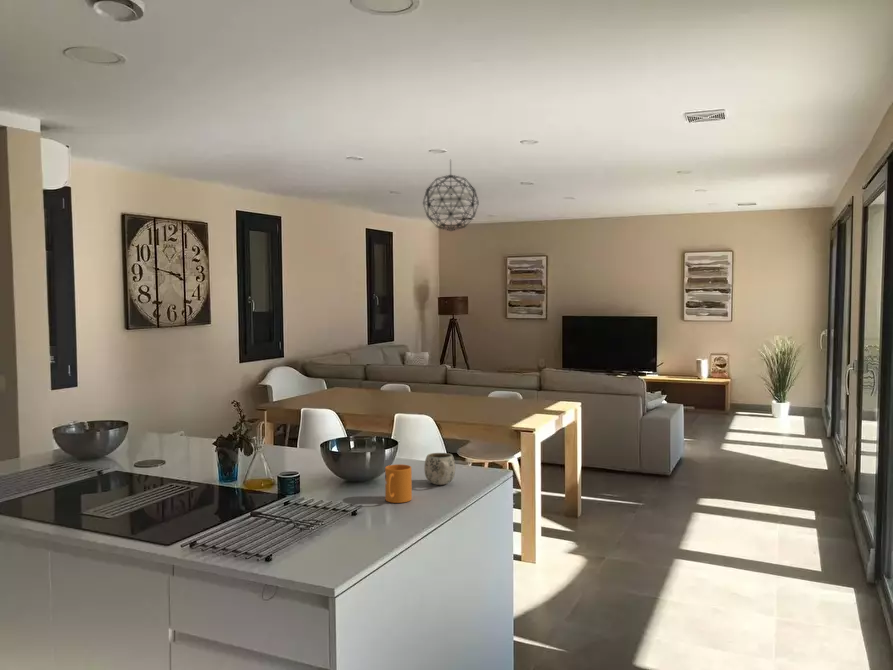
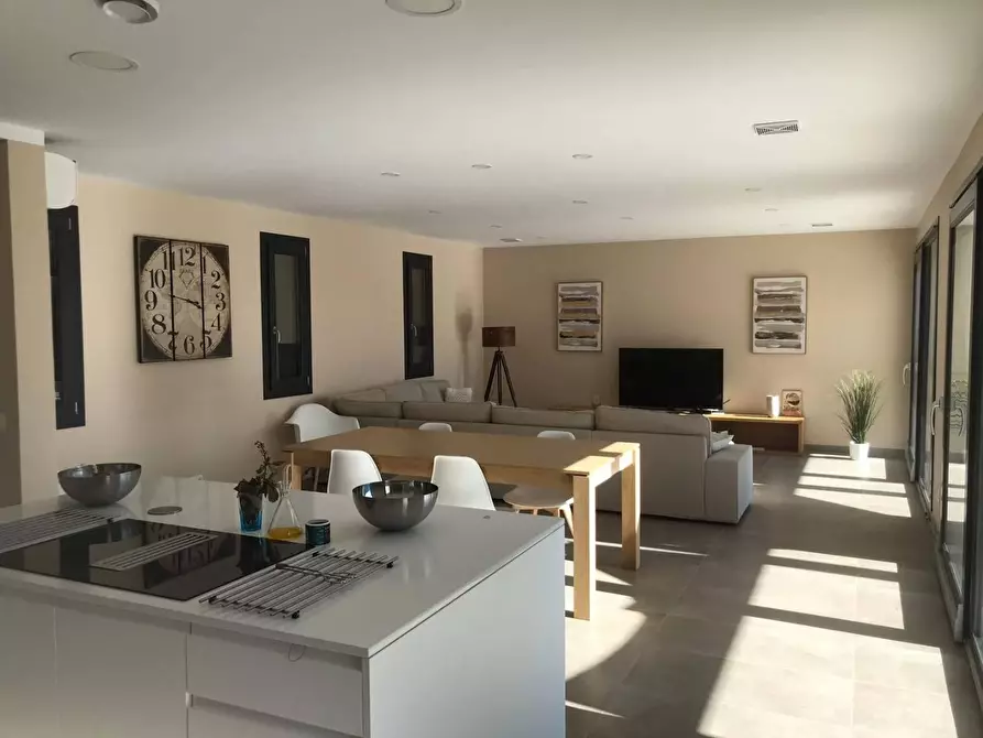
- pendant light (450, 195)
- mug (396, 484)
- mug (441, 470)
